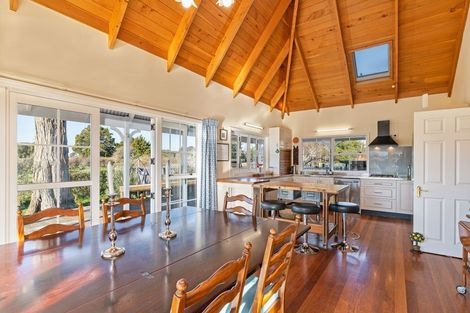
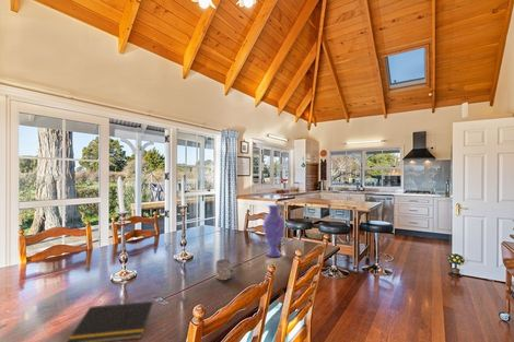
+ mug (225, 270)
+ vase (273, 229)
+ notepad (114, 321)
